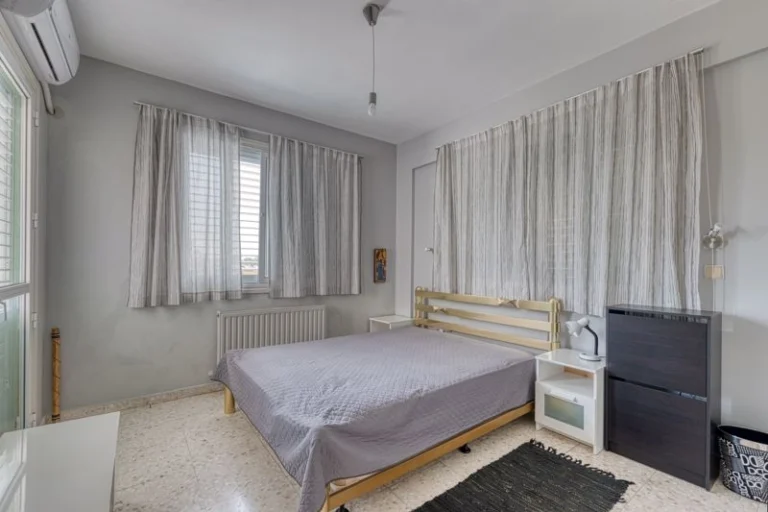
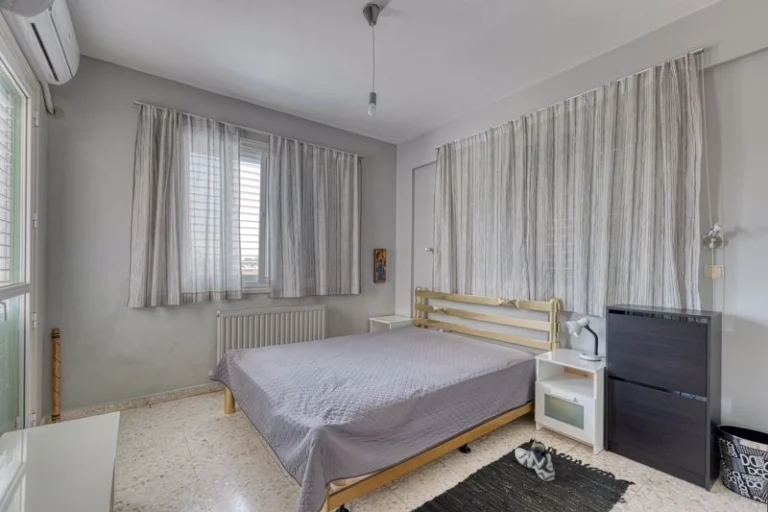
+ sneaker (533, 452)
